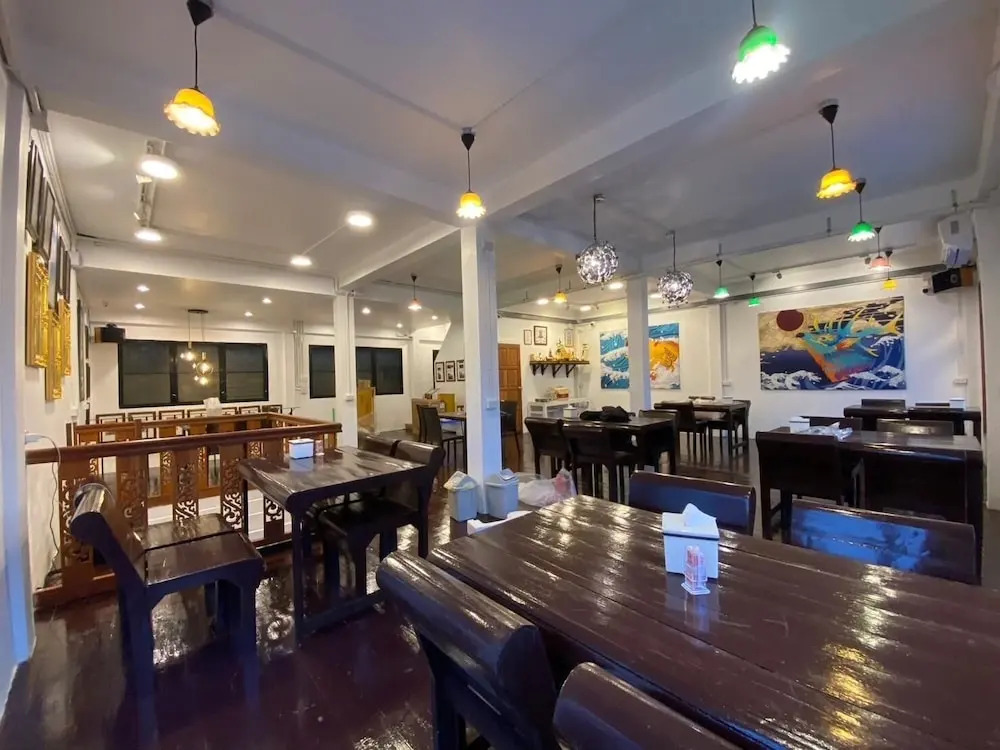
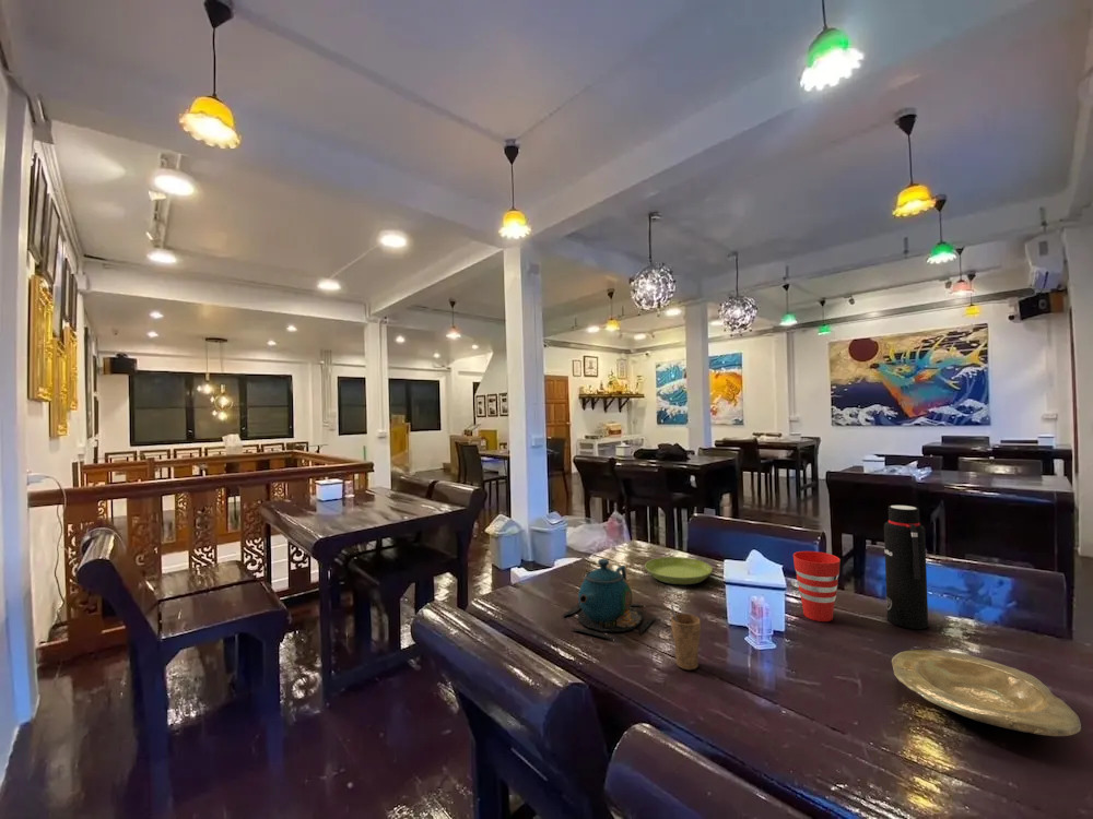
+ cup (816, 586)
+ teapot (608, 587)
+ water bottle (906, 566)
+ cup (685, 636)
+ saucer (678, 571)
+ plate (974, 691)
